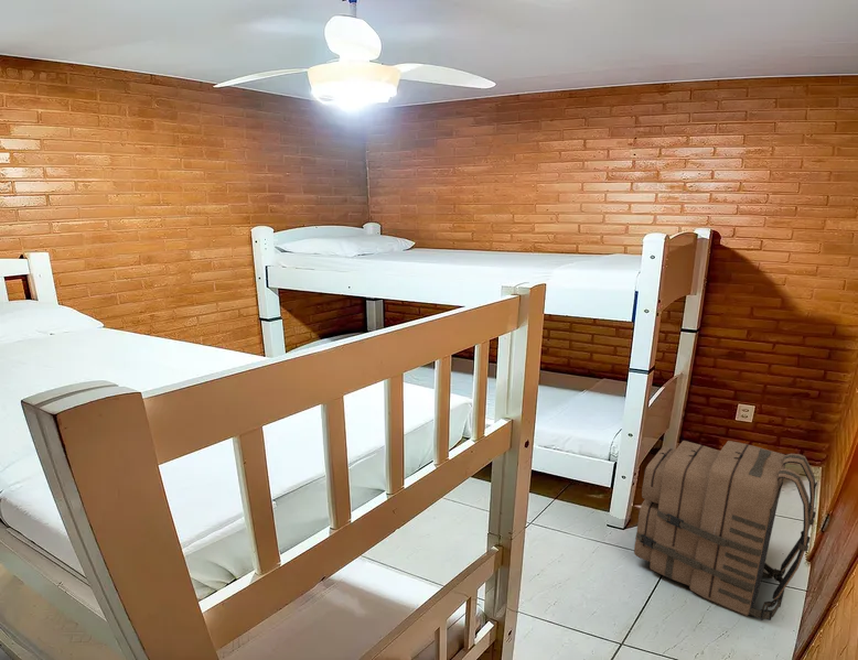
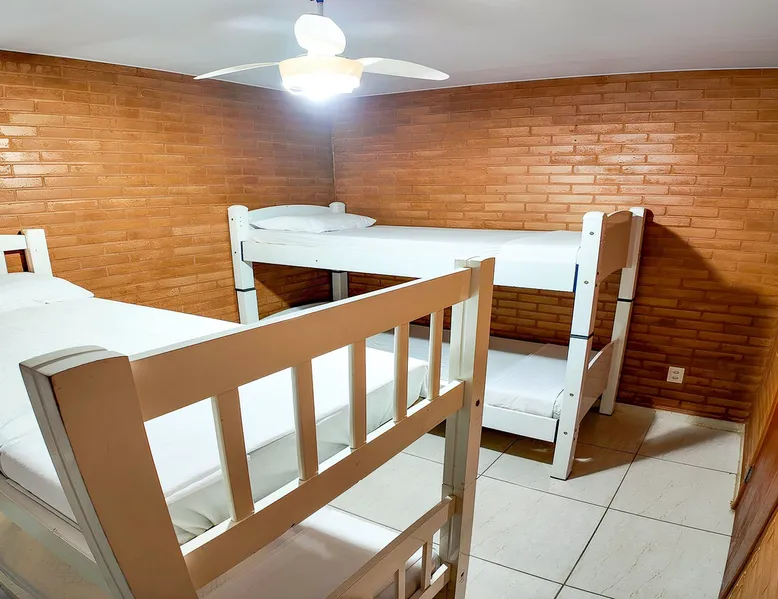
- backpack (721, 515)
